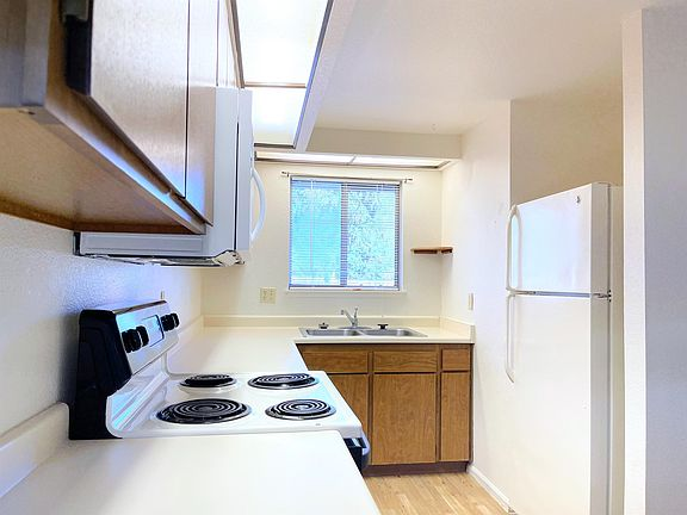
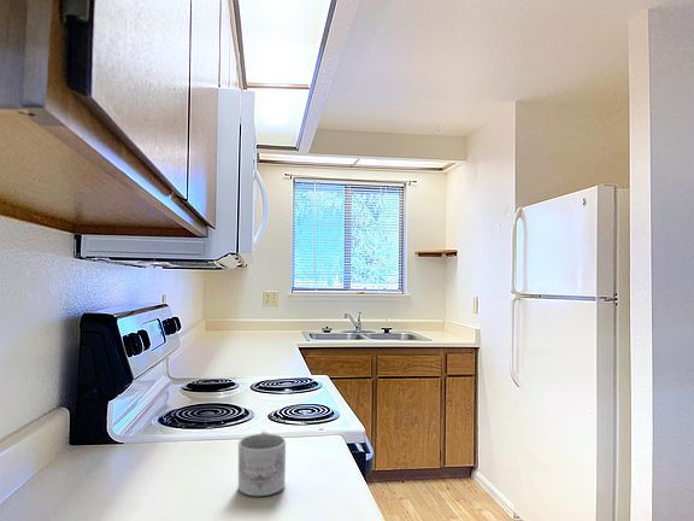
+ mug (261, 459)
